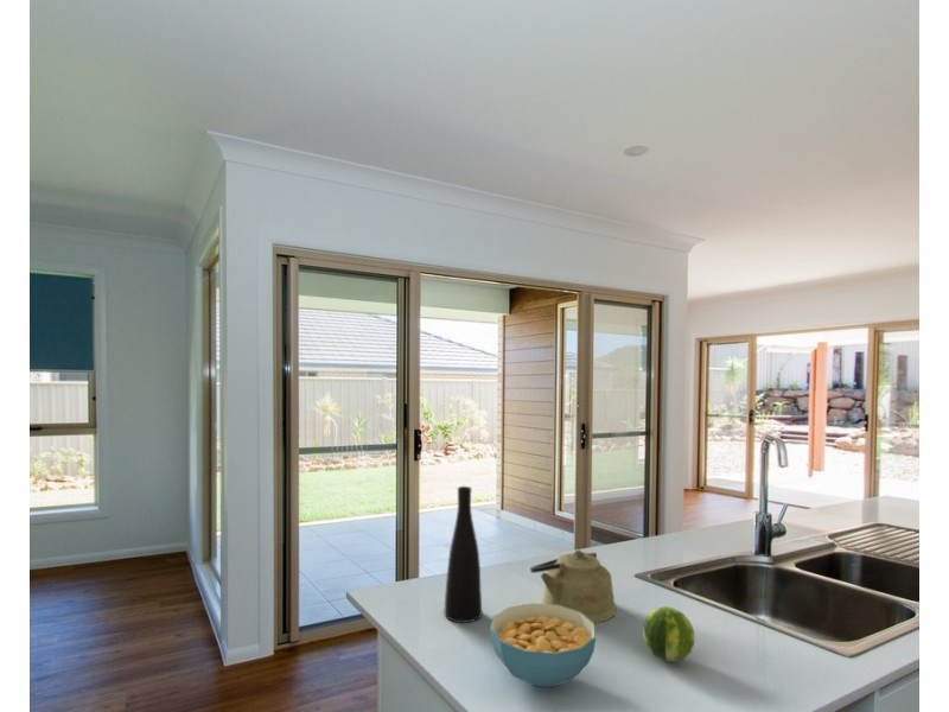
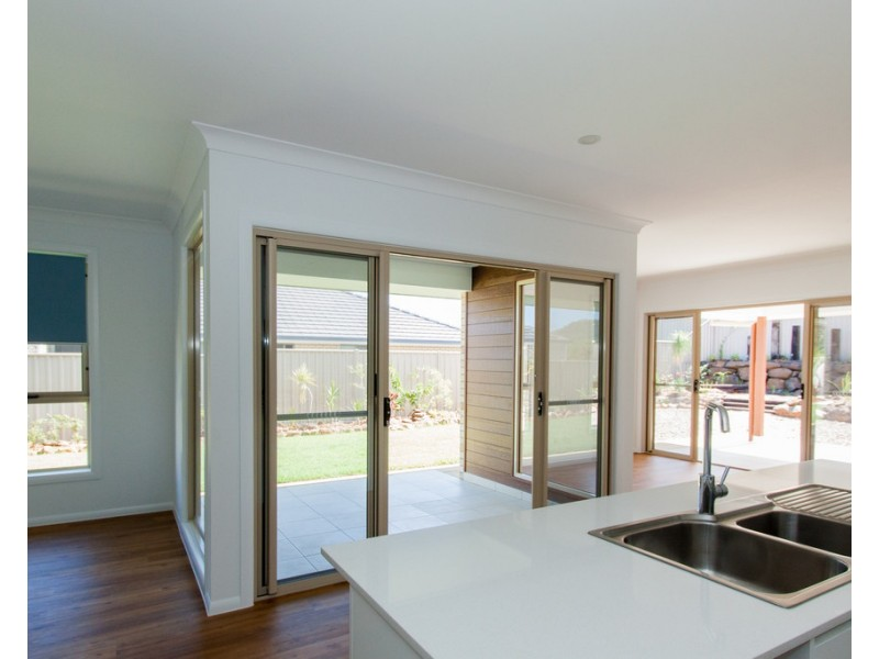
- cereal bowl (542, 651)
- vase (463, 551)
- fruit (668, 634)
- kettle (572, 579)
